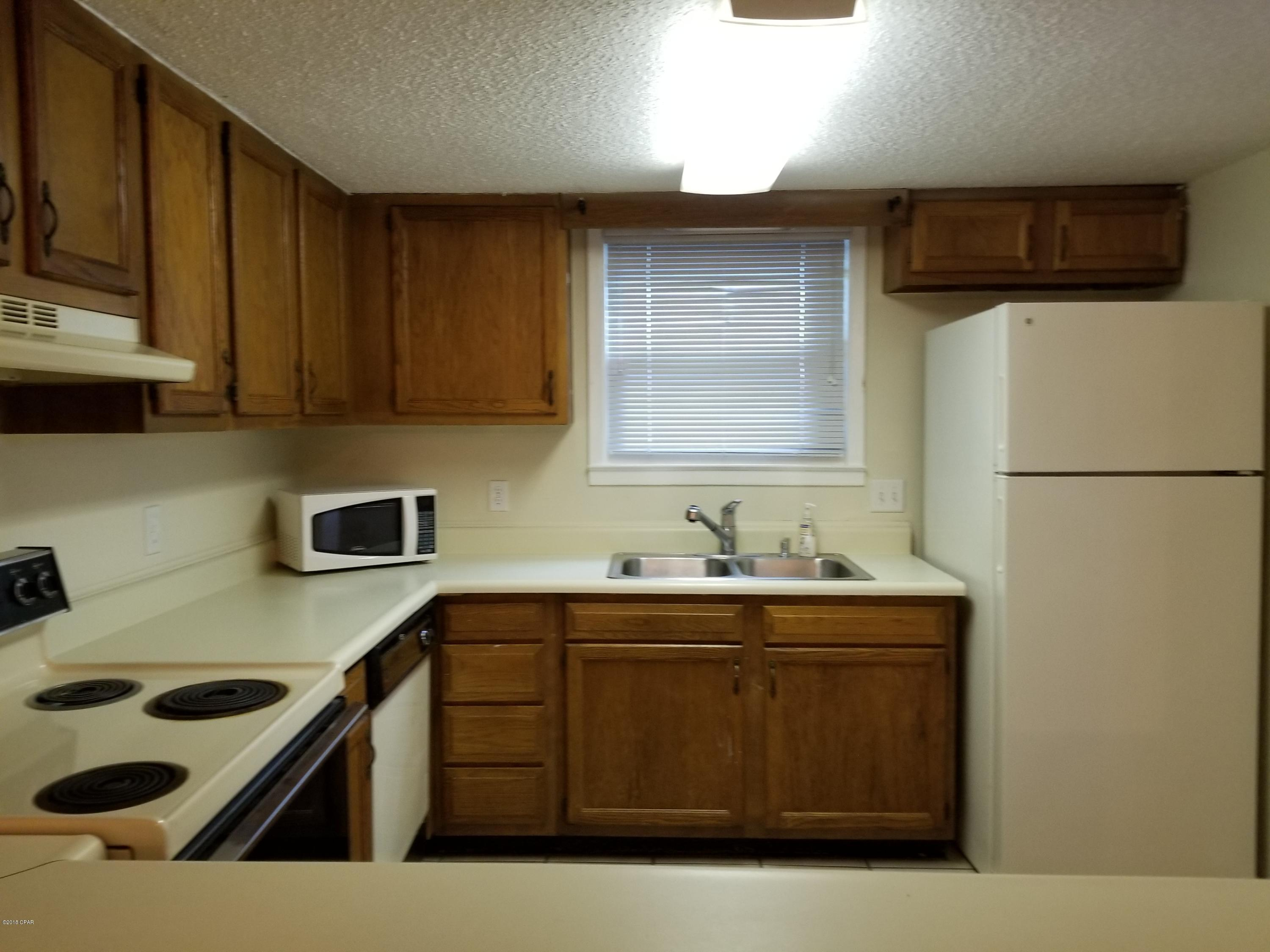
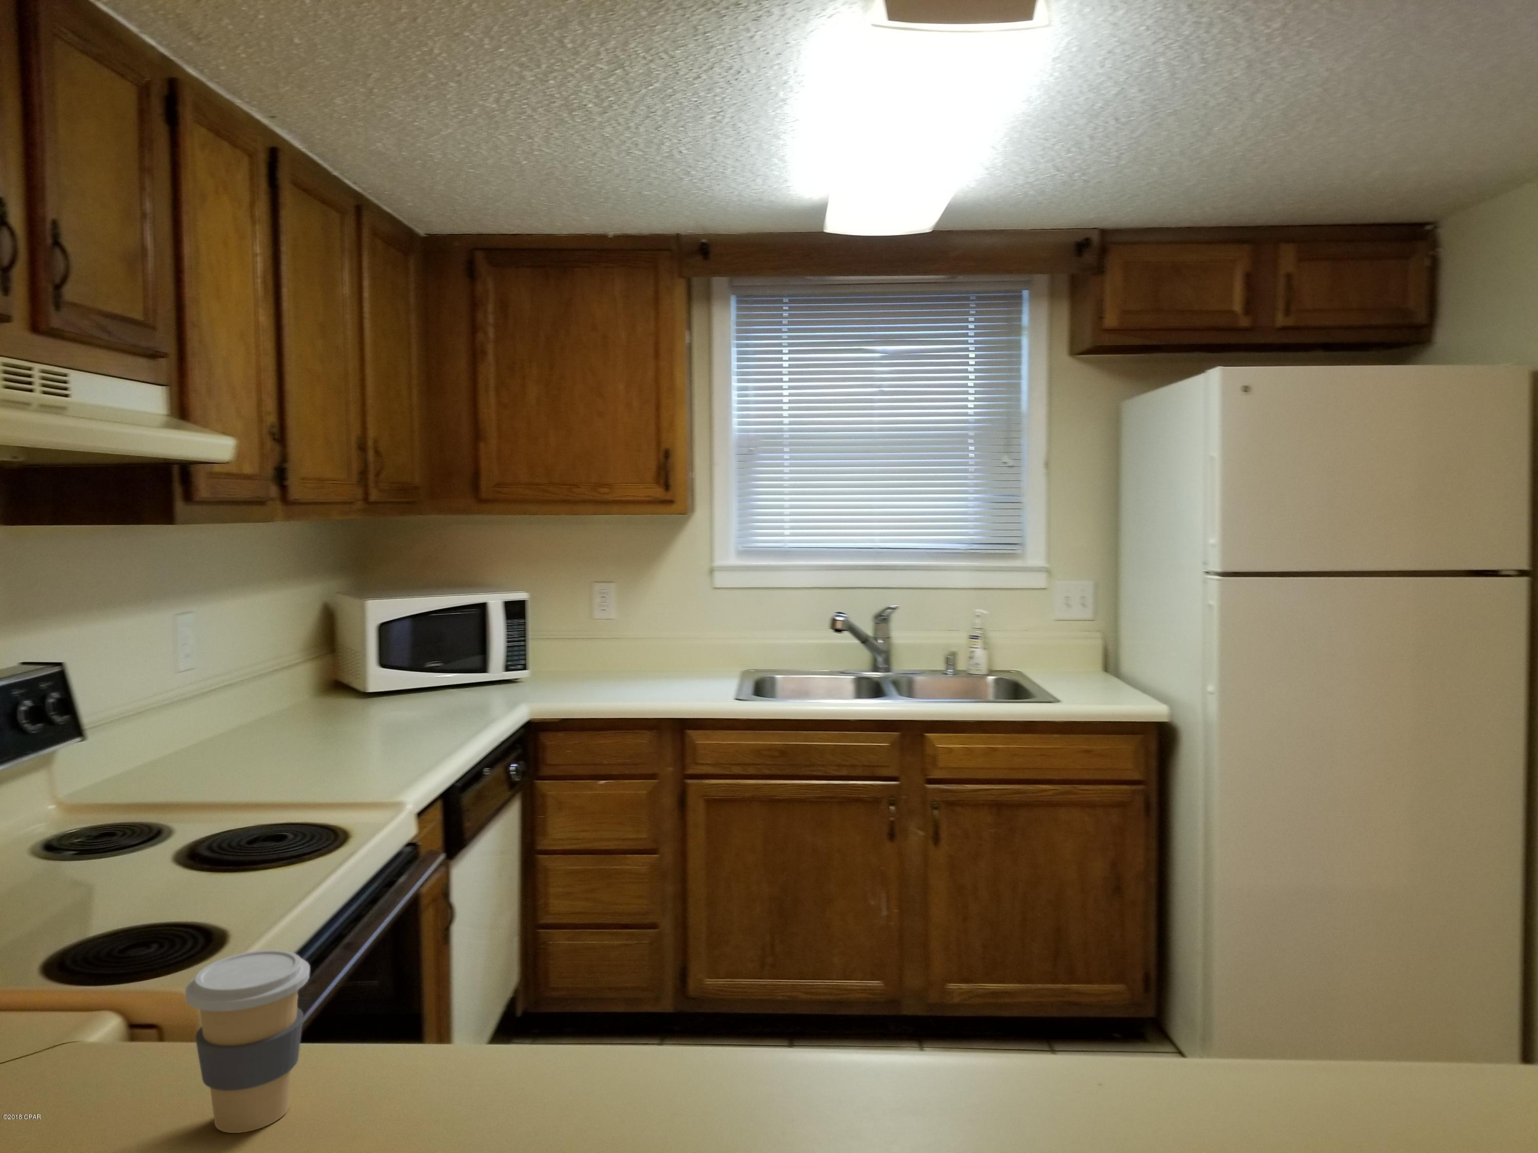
+ coffee cup (251, 1042)
